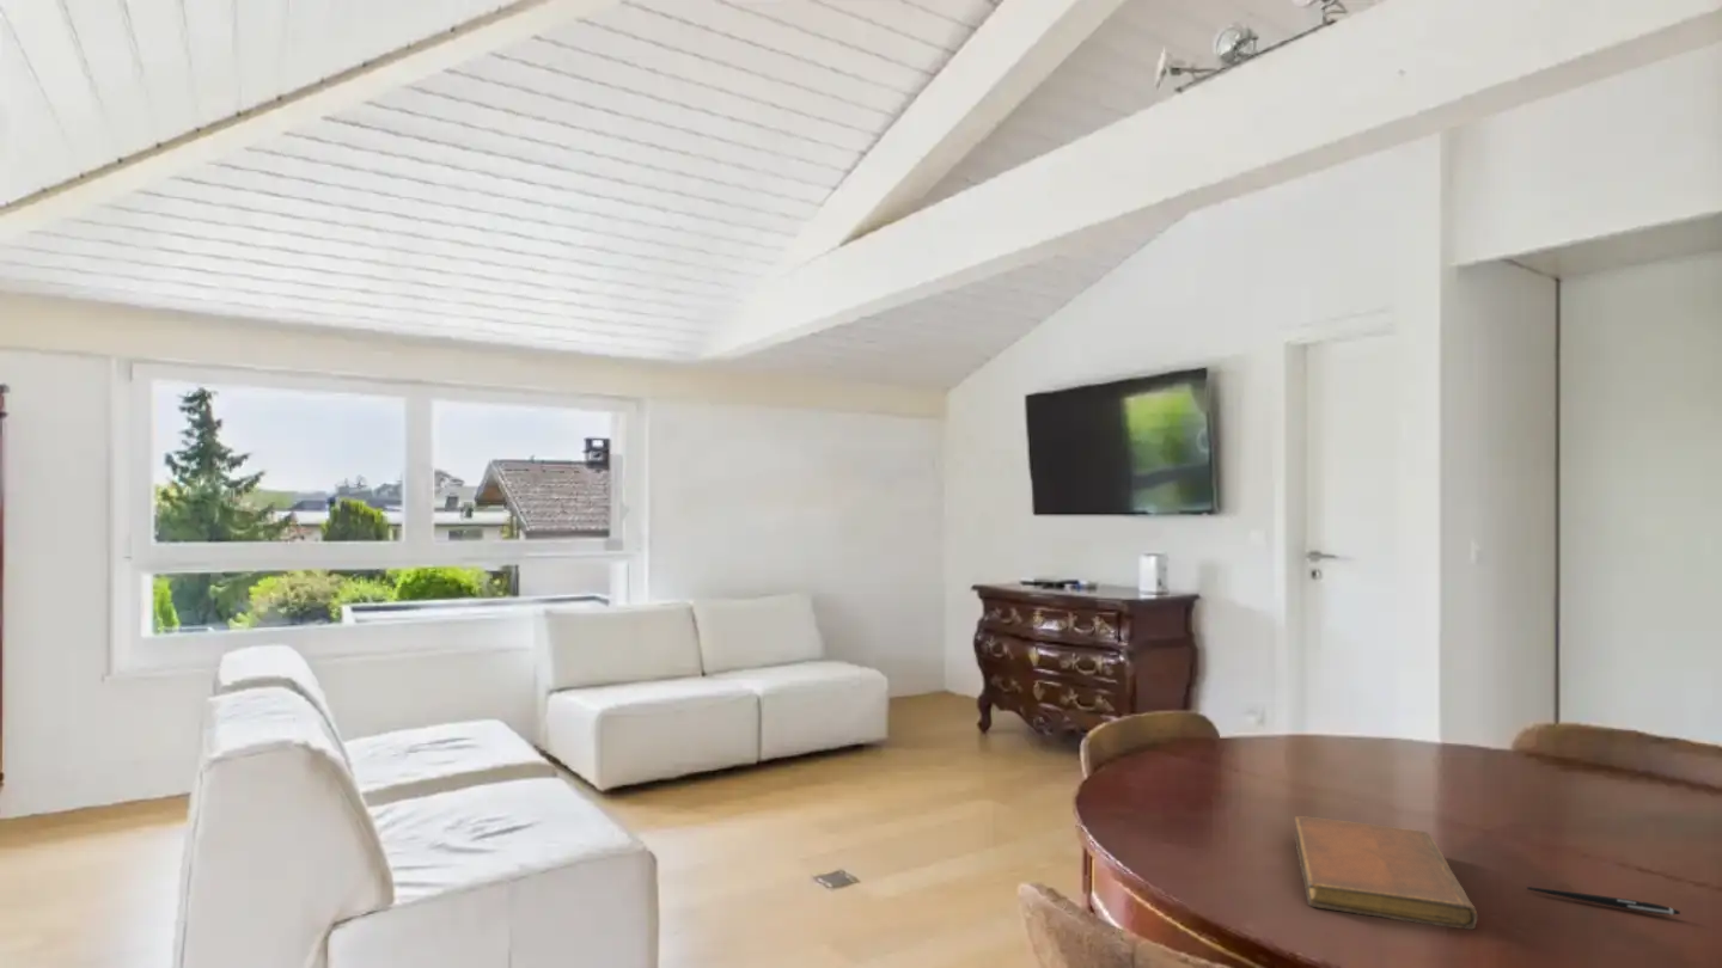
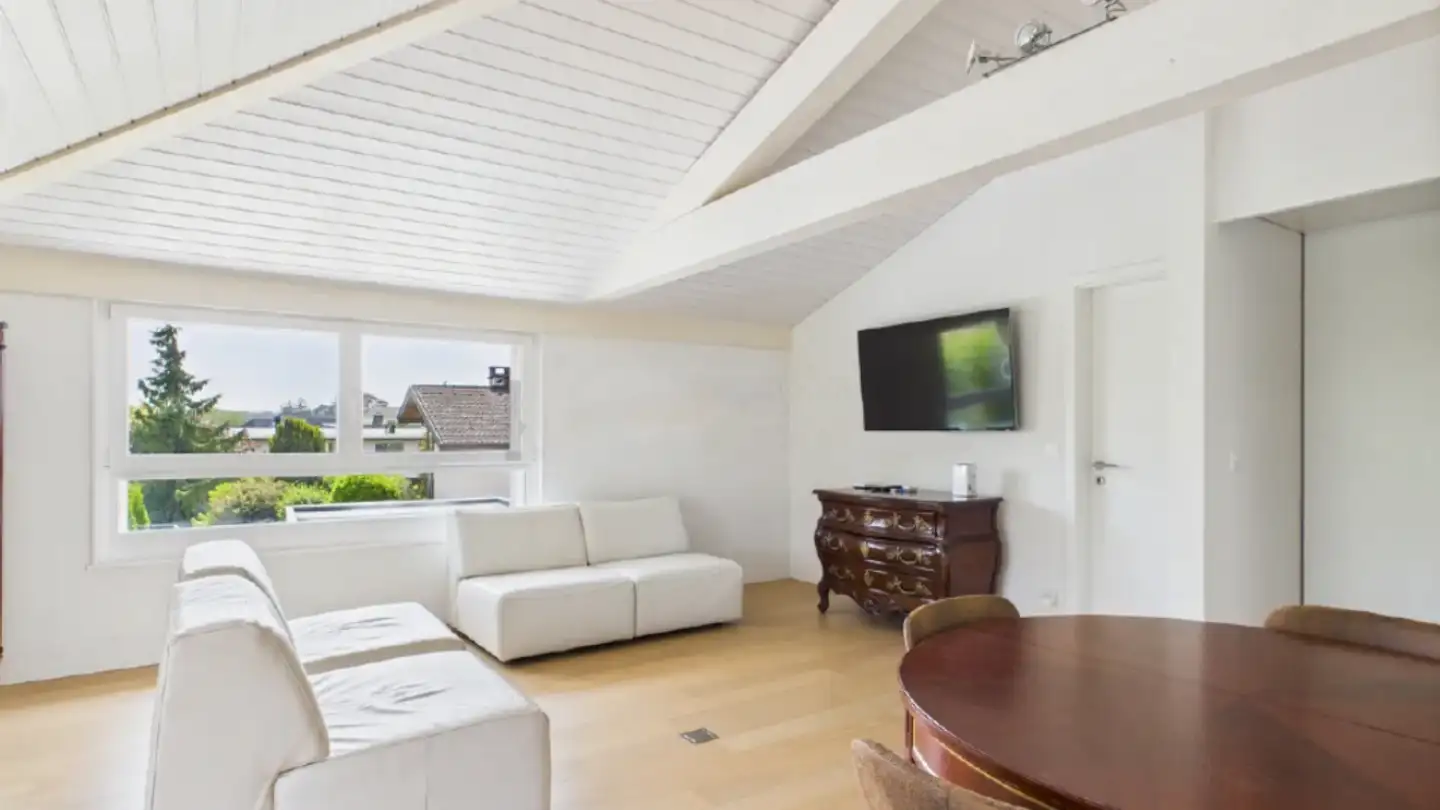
- notebook (1374, 865)
- pen (1600, 897)
